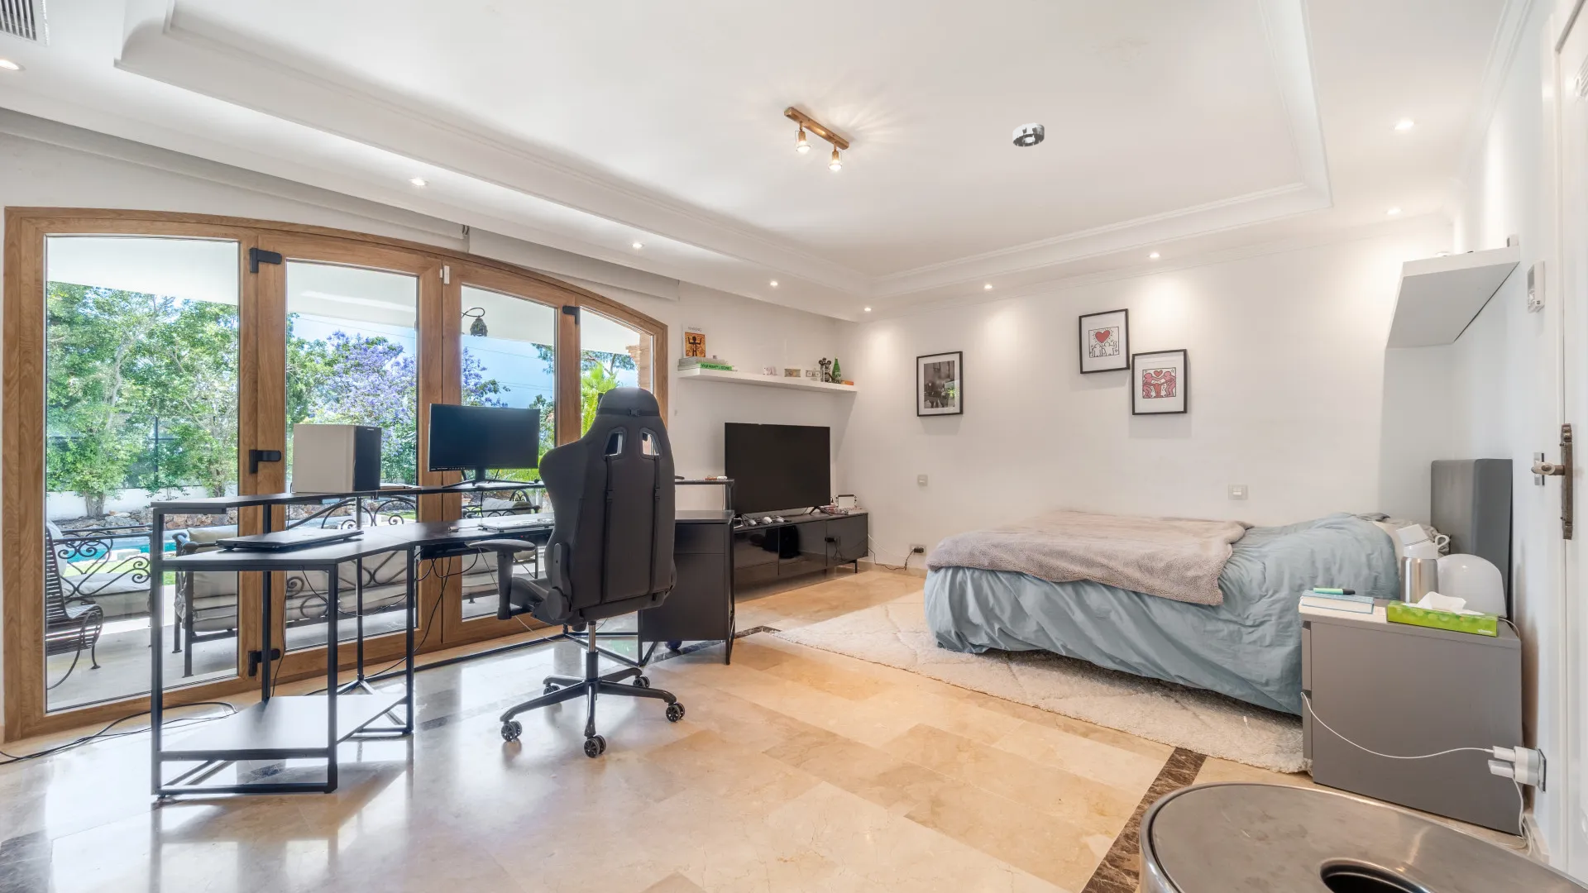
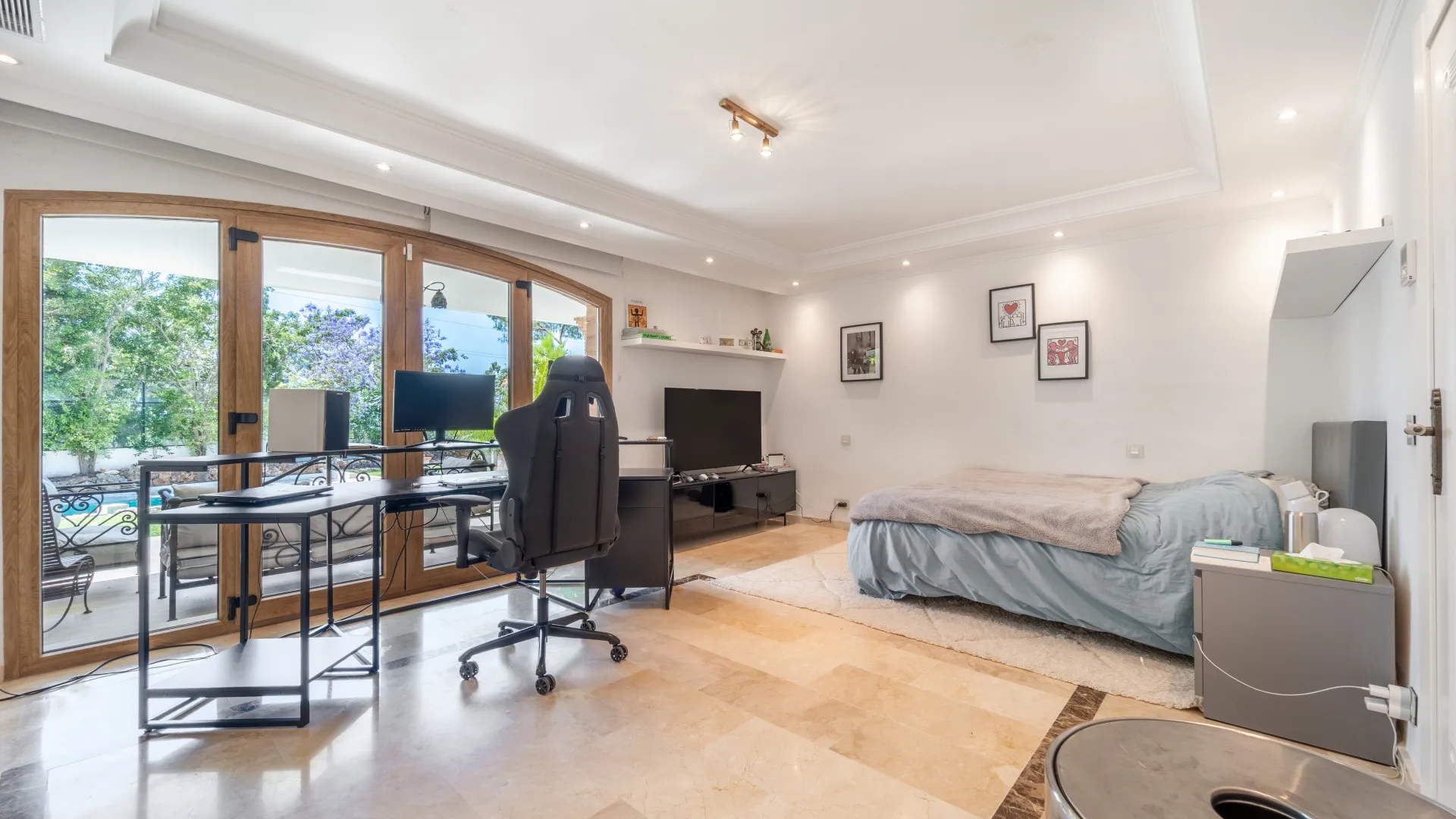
- smoke detector (1028, 134)
